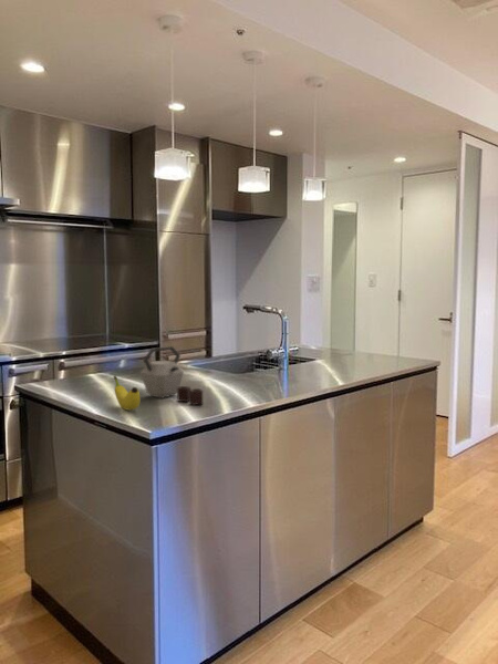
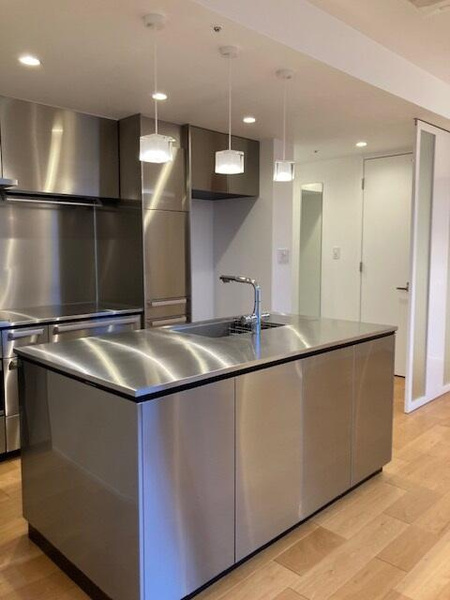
- fruit (127, 394)
- kettle (175, 374)
